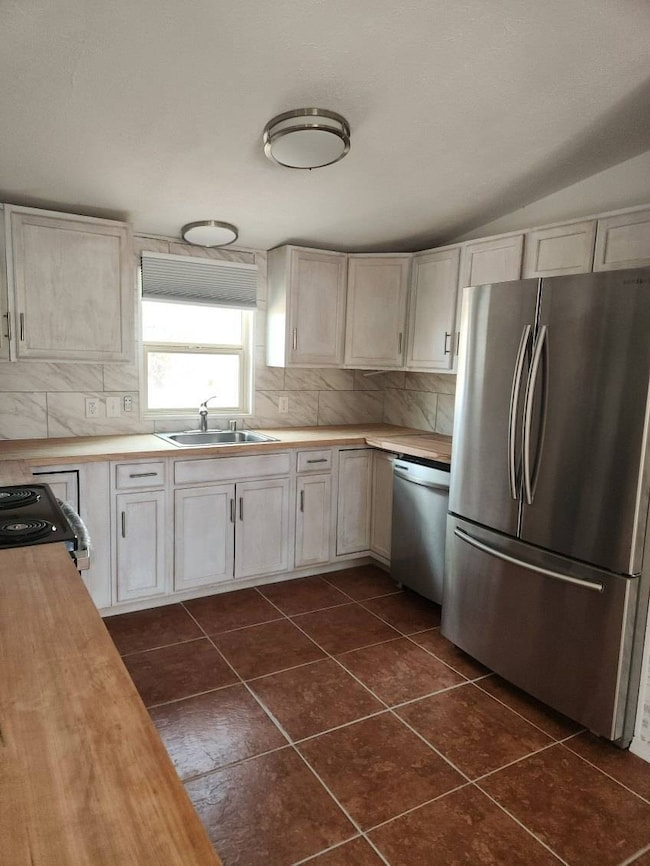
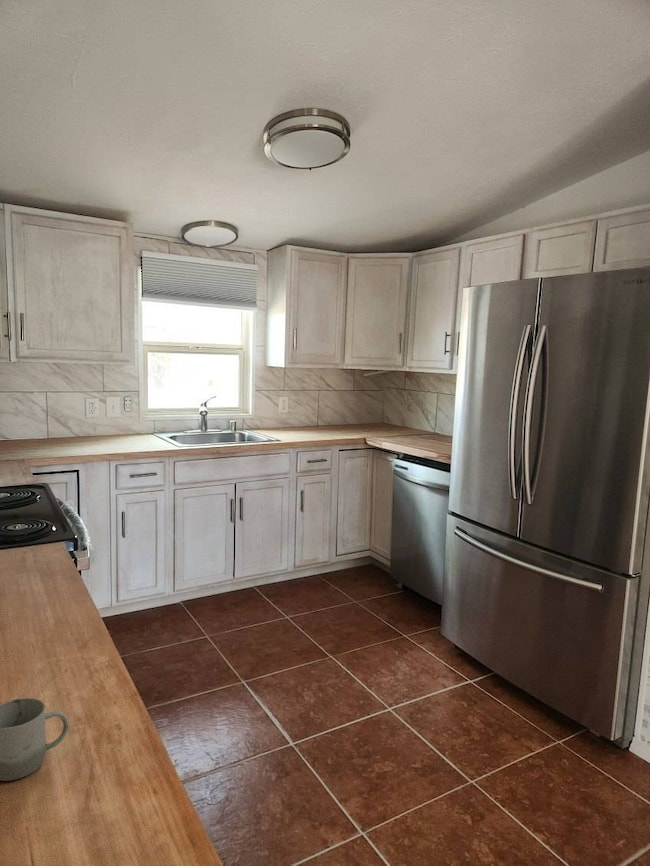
+ cup (28, 734)
